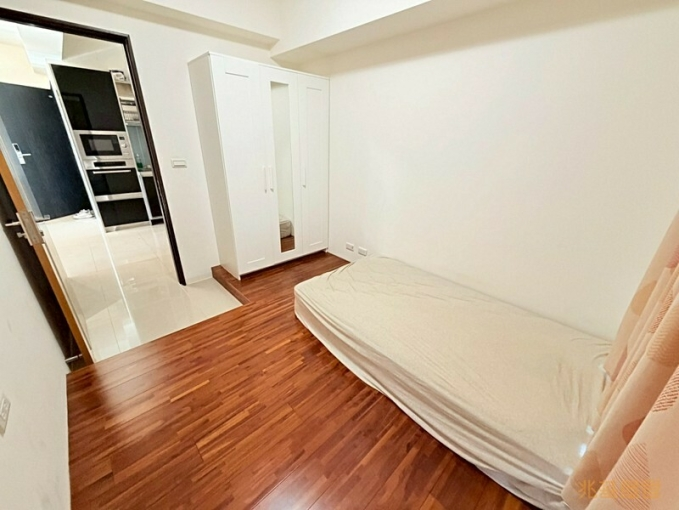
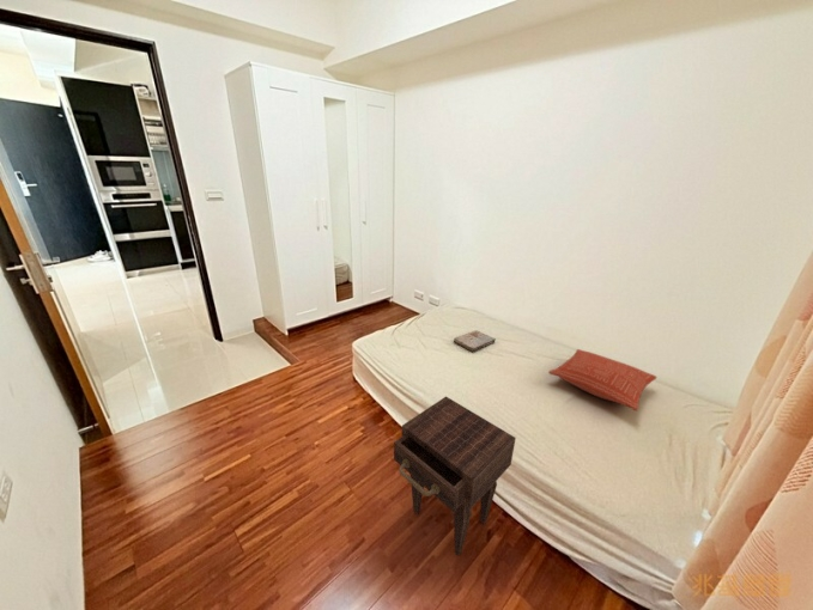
+ nightstand (444, 484)
+ book (474, 340)
+ pillow (602, 374)
